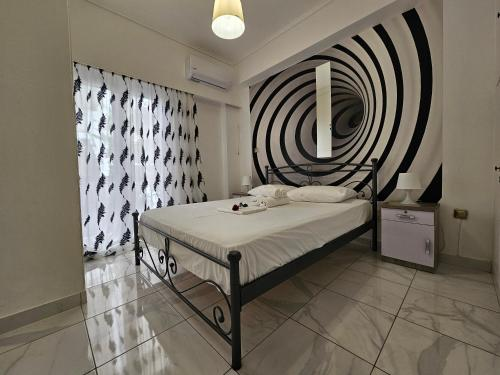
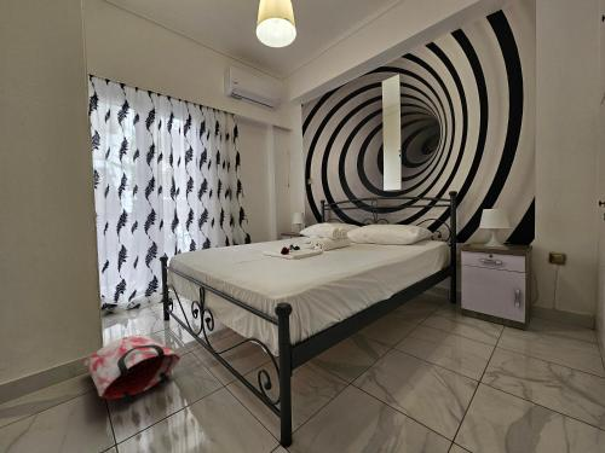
+ bag (131, 358)
